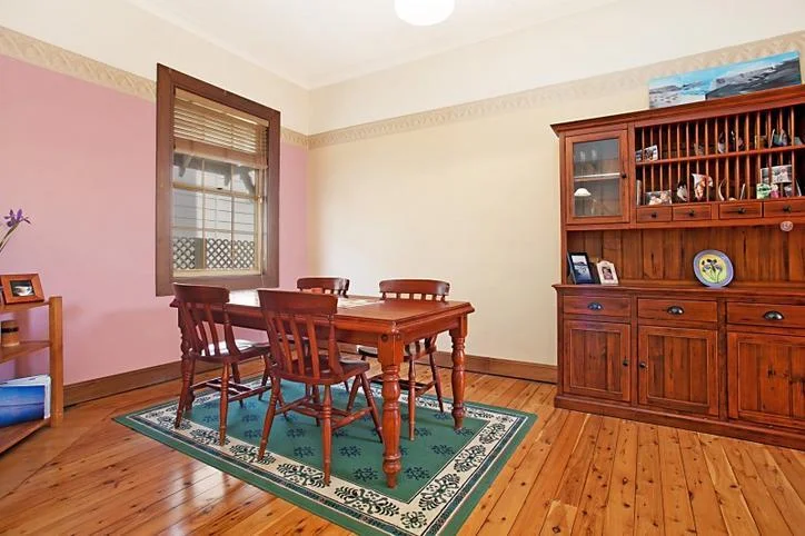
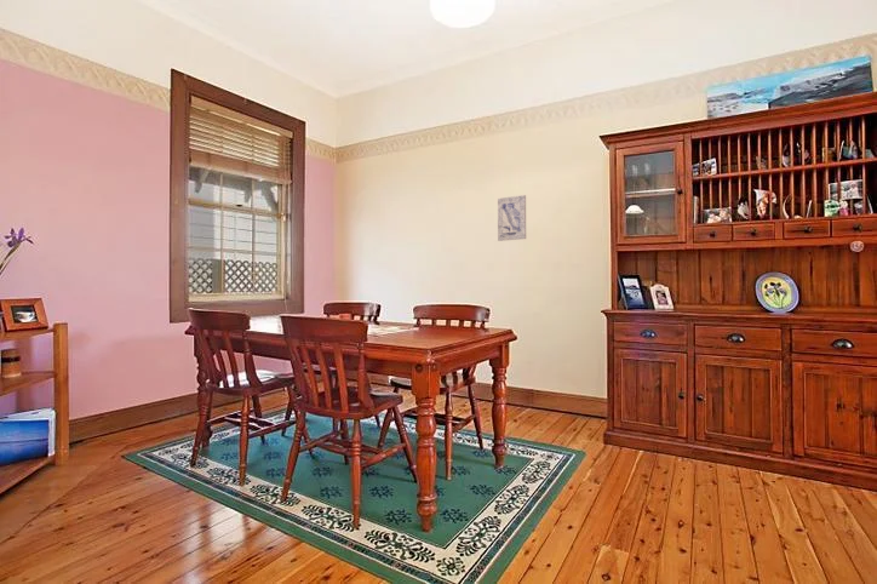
+ wall art (511, 218)
